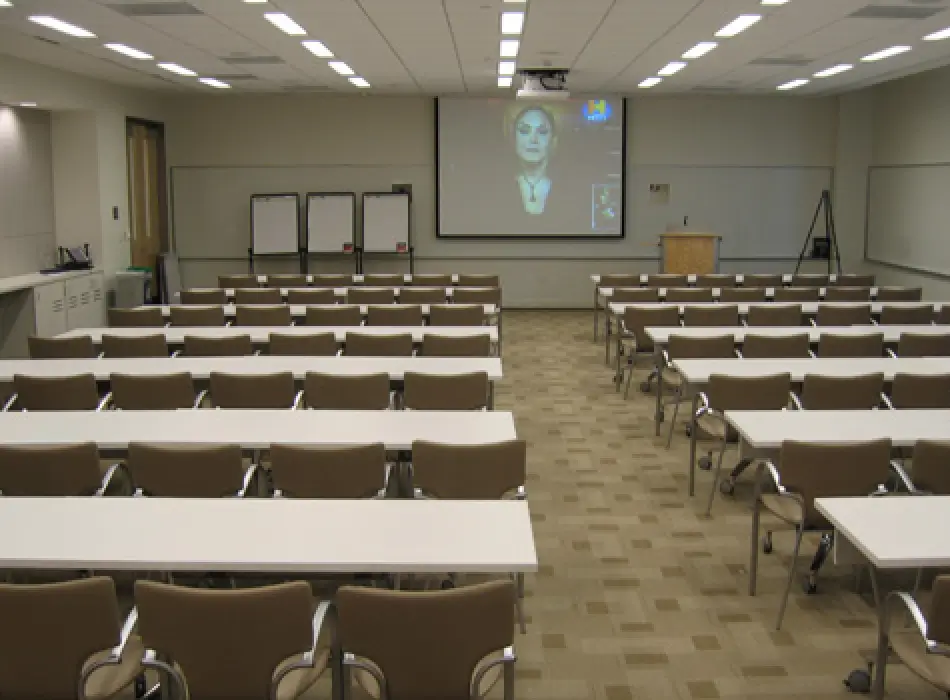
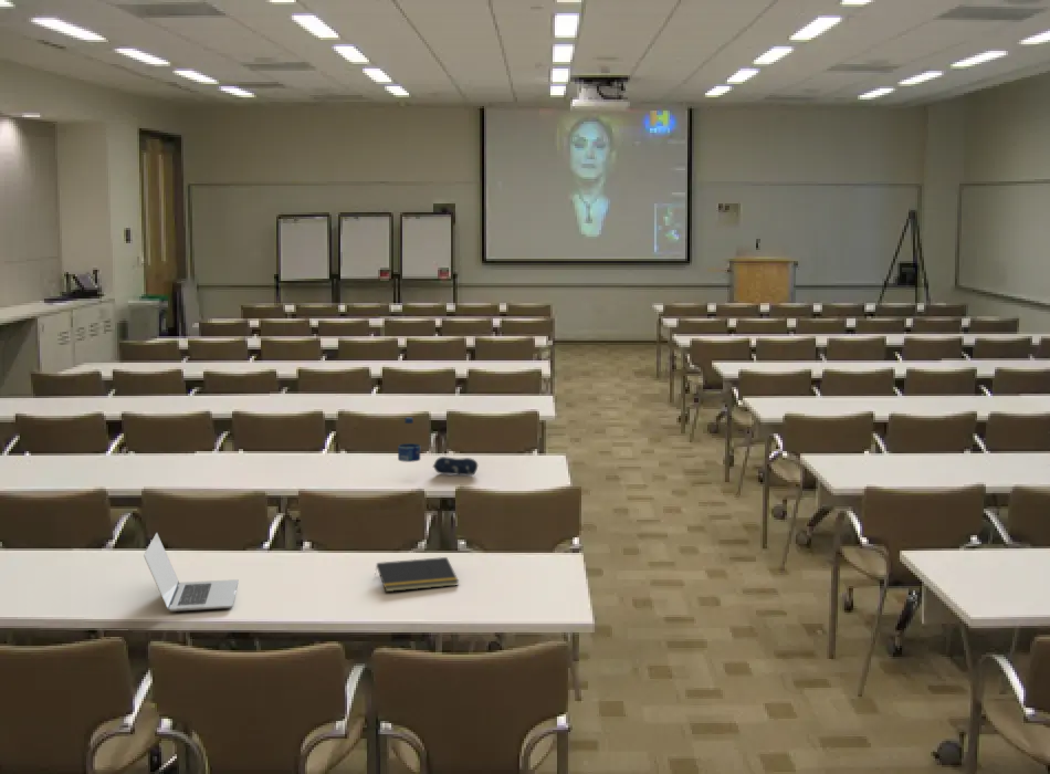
+ notepad (417, 574)
+ water bottle (409, 450)
+ laptop (192, 582)
+ pencil case (455, 466)
